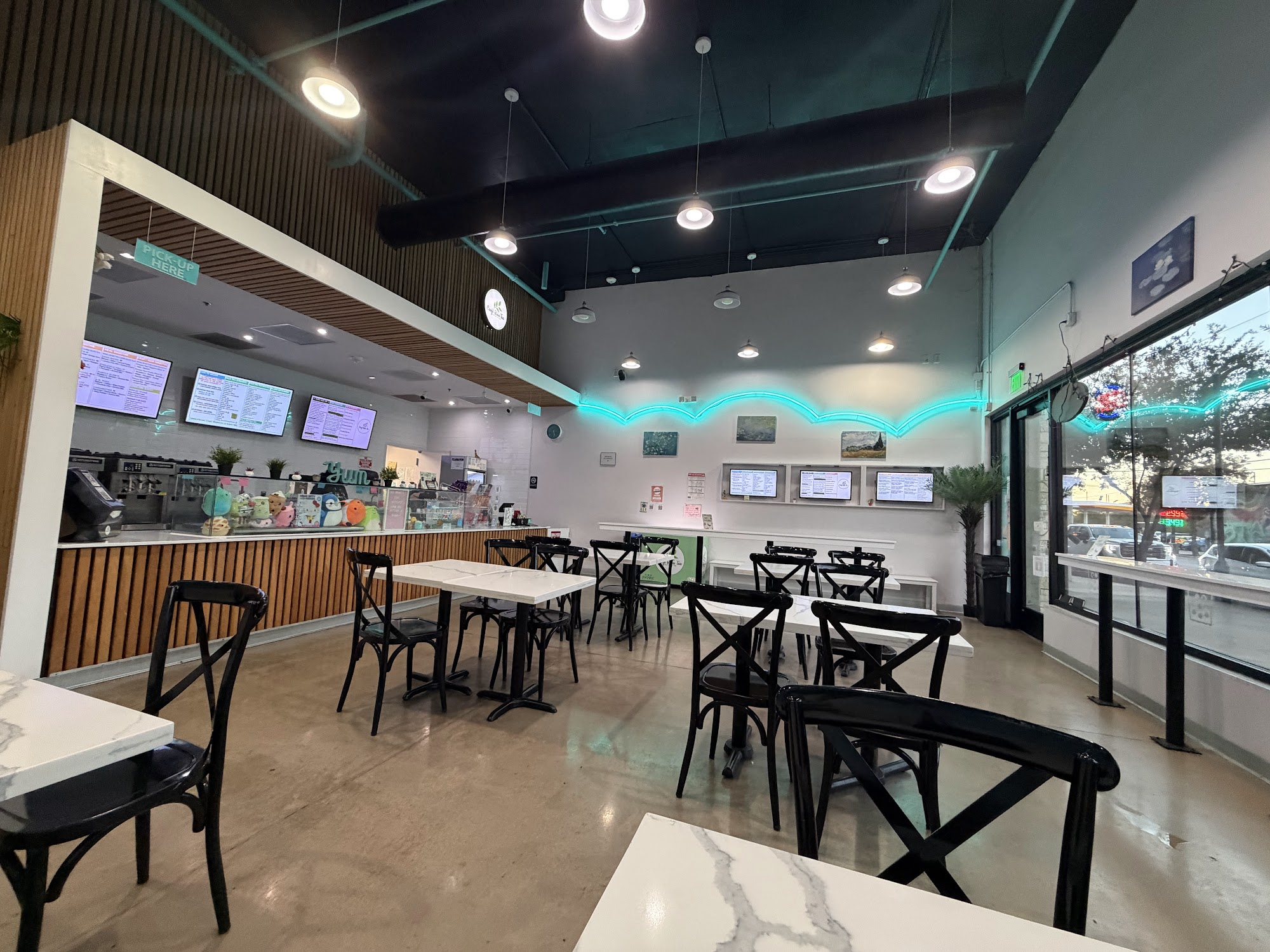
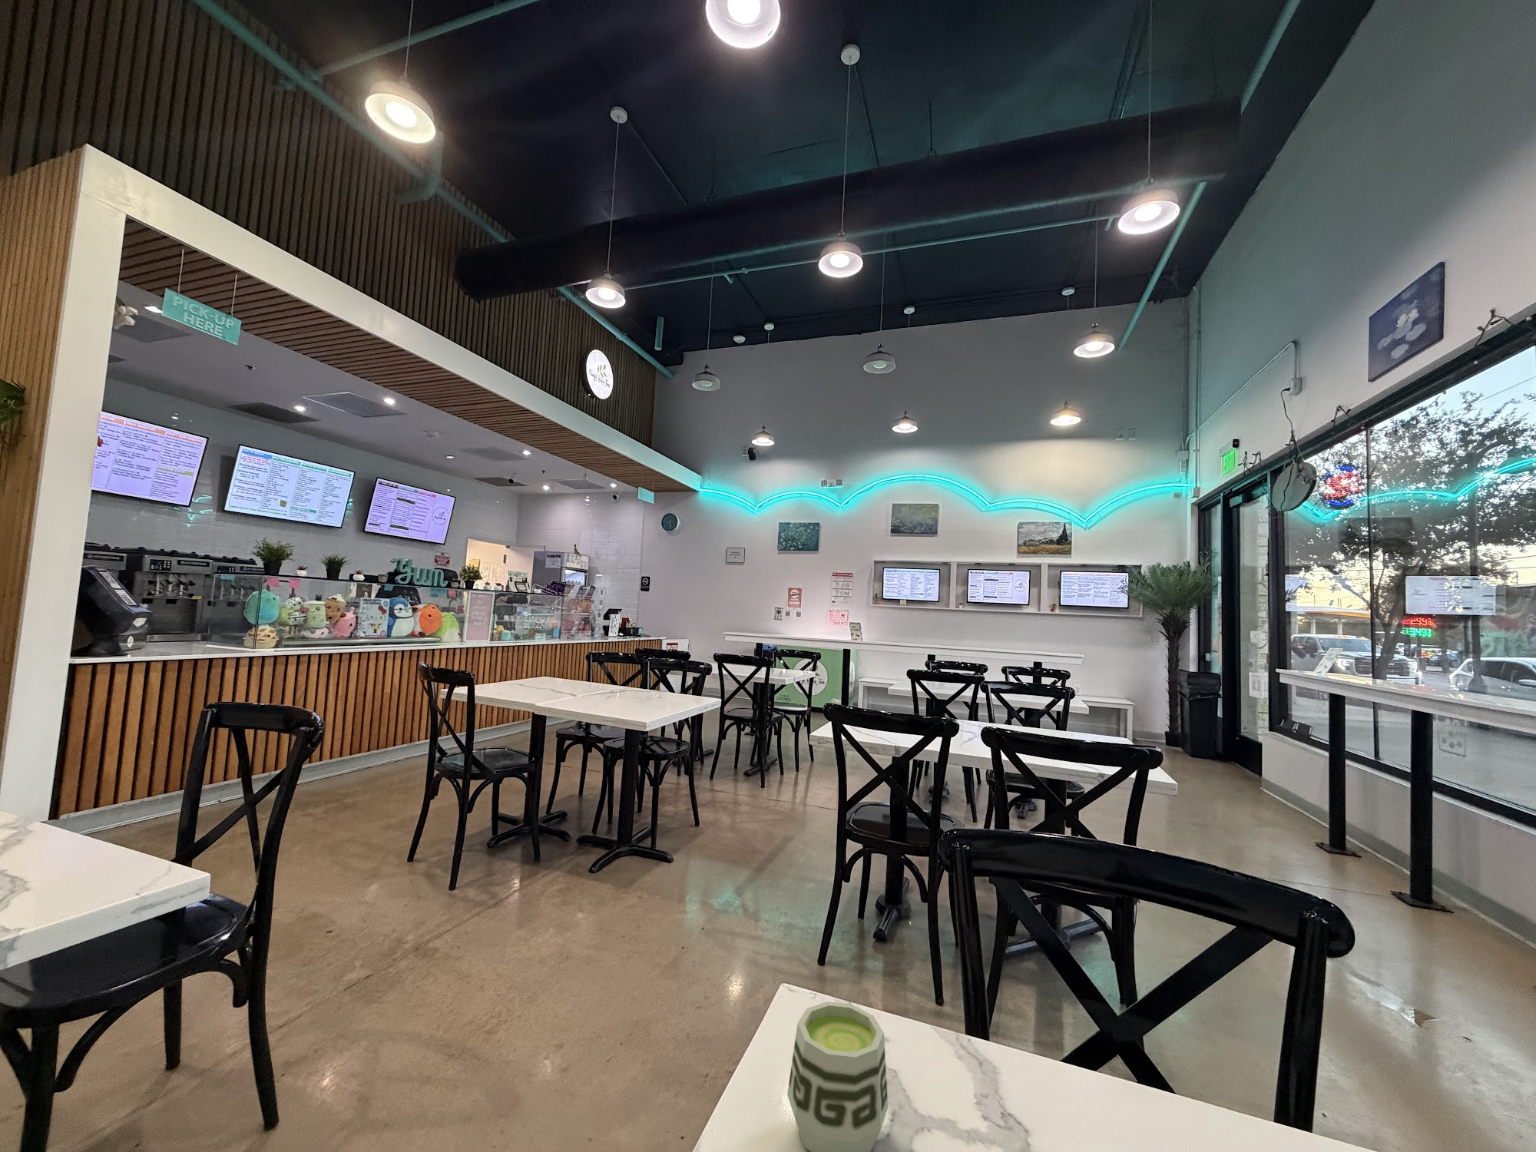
+ cup (838, 1079)
